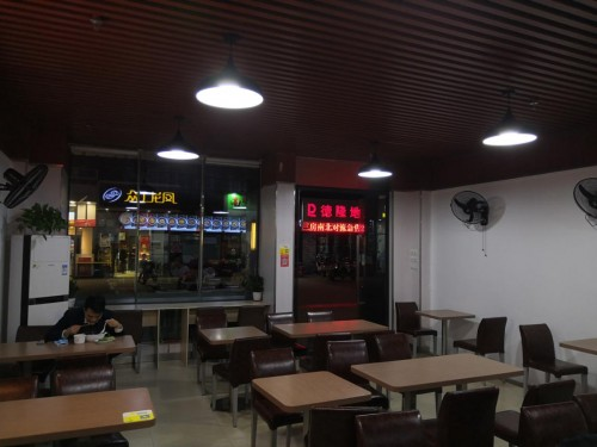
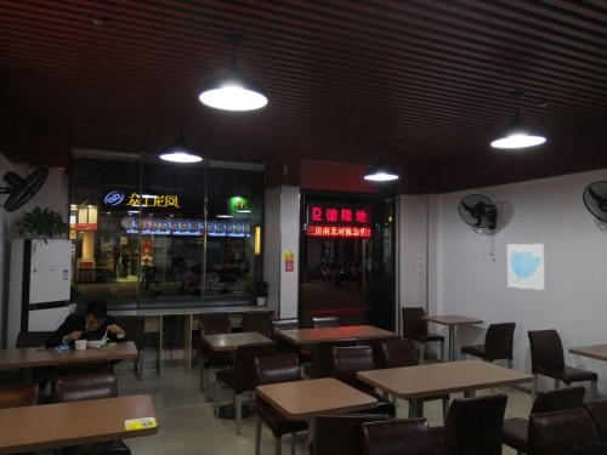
+ wall art (524, 266)
